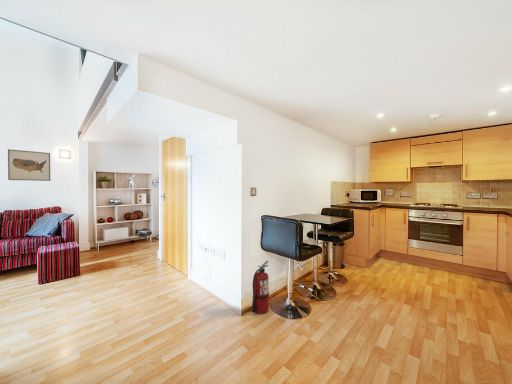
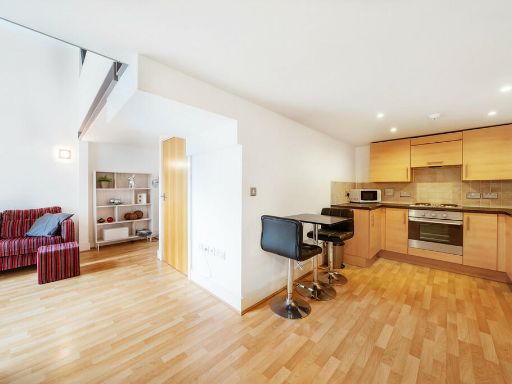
- fire extinguisher (260, 286)
- wall art (30, 165)
